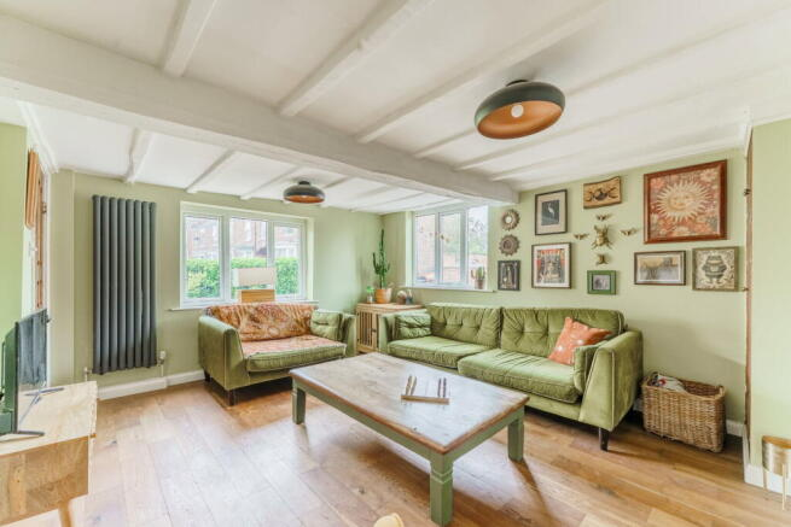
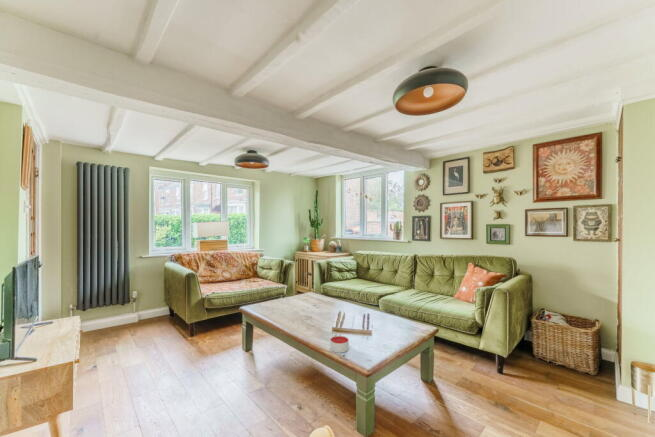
+ candle (339, 343)
